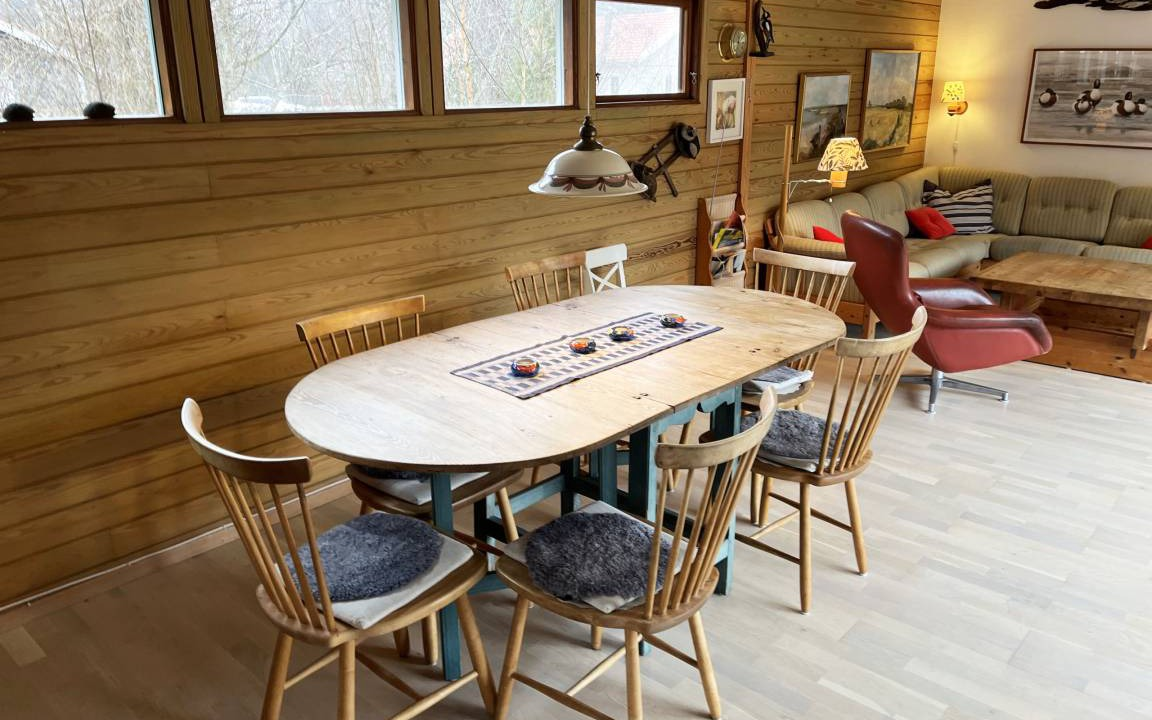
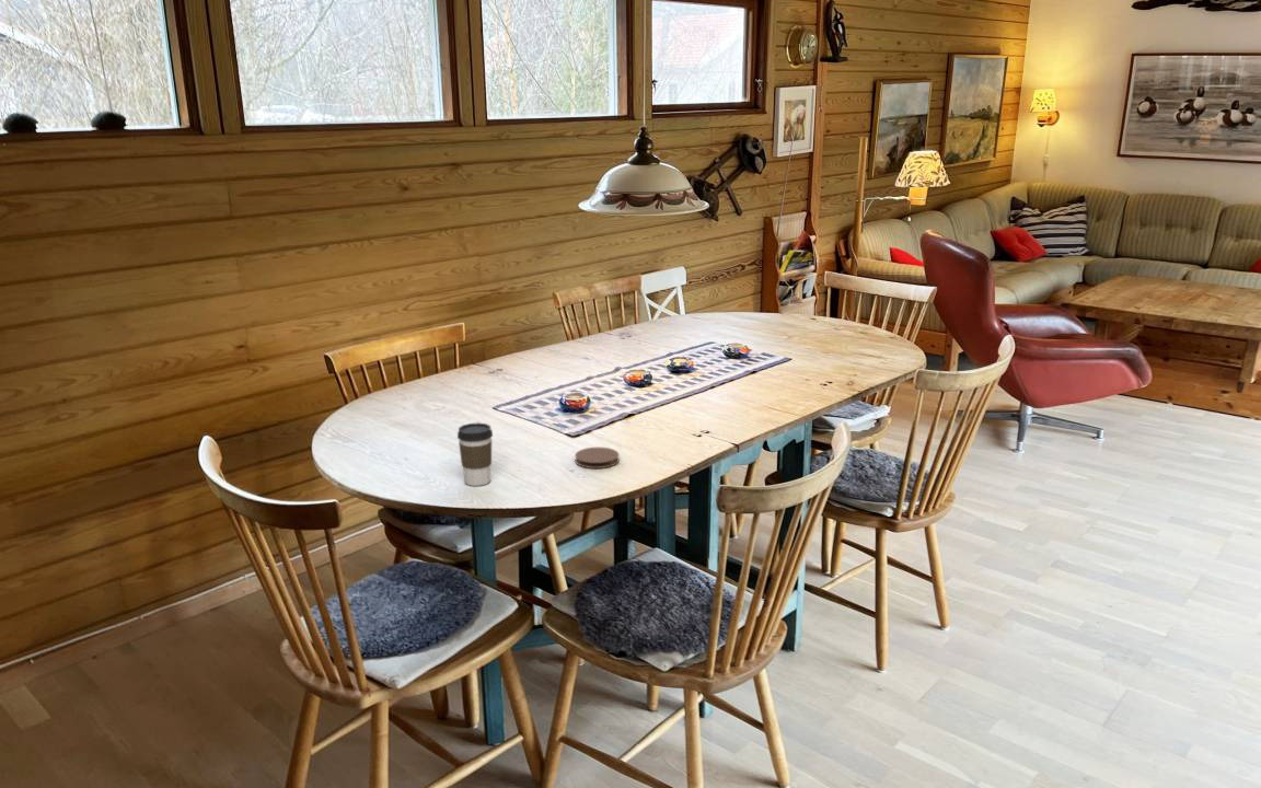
+ coffee cup (476, 454)
+ coaster (597, 457)
